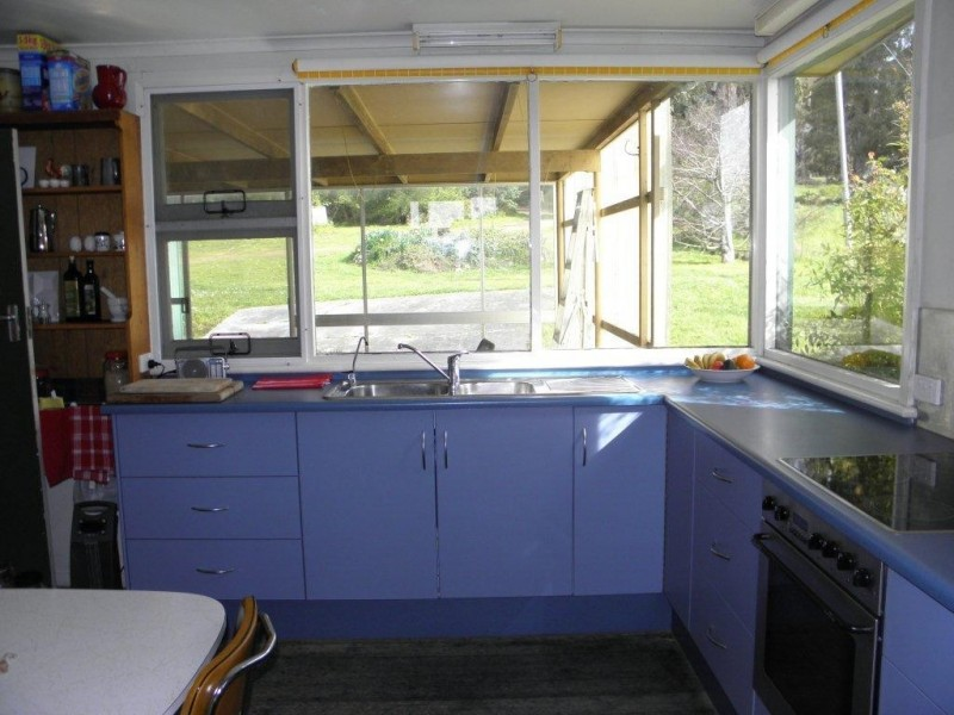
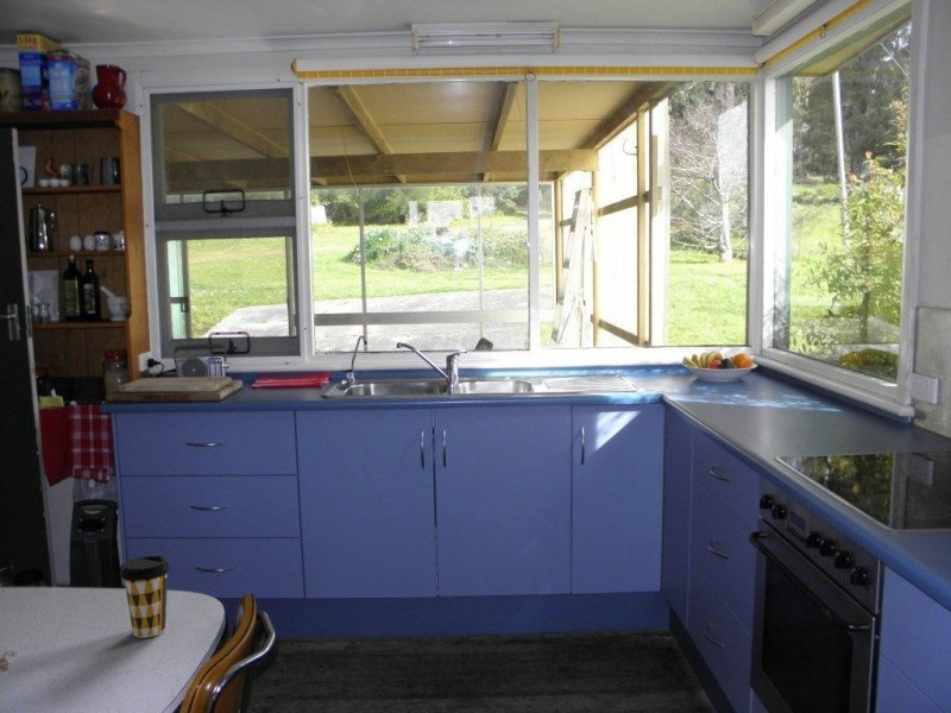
+ coffee cup (146, 597)
